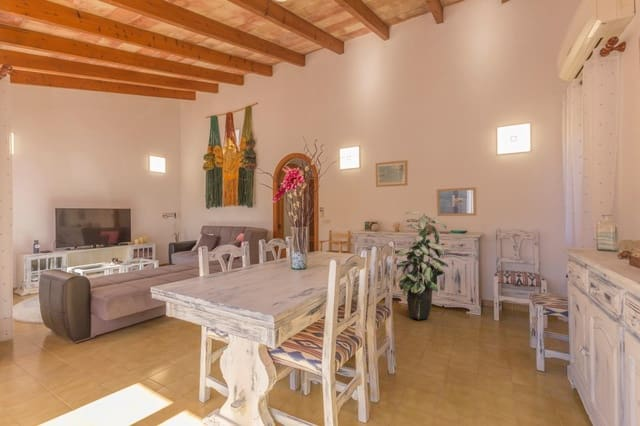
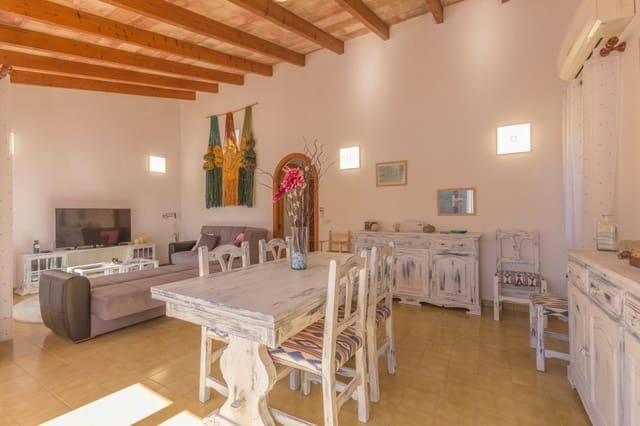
- indoor plant (418, 264)
